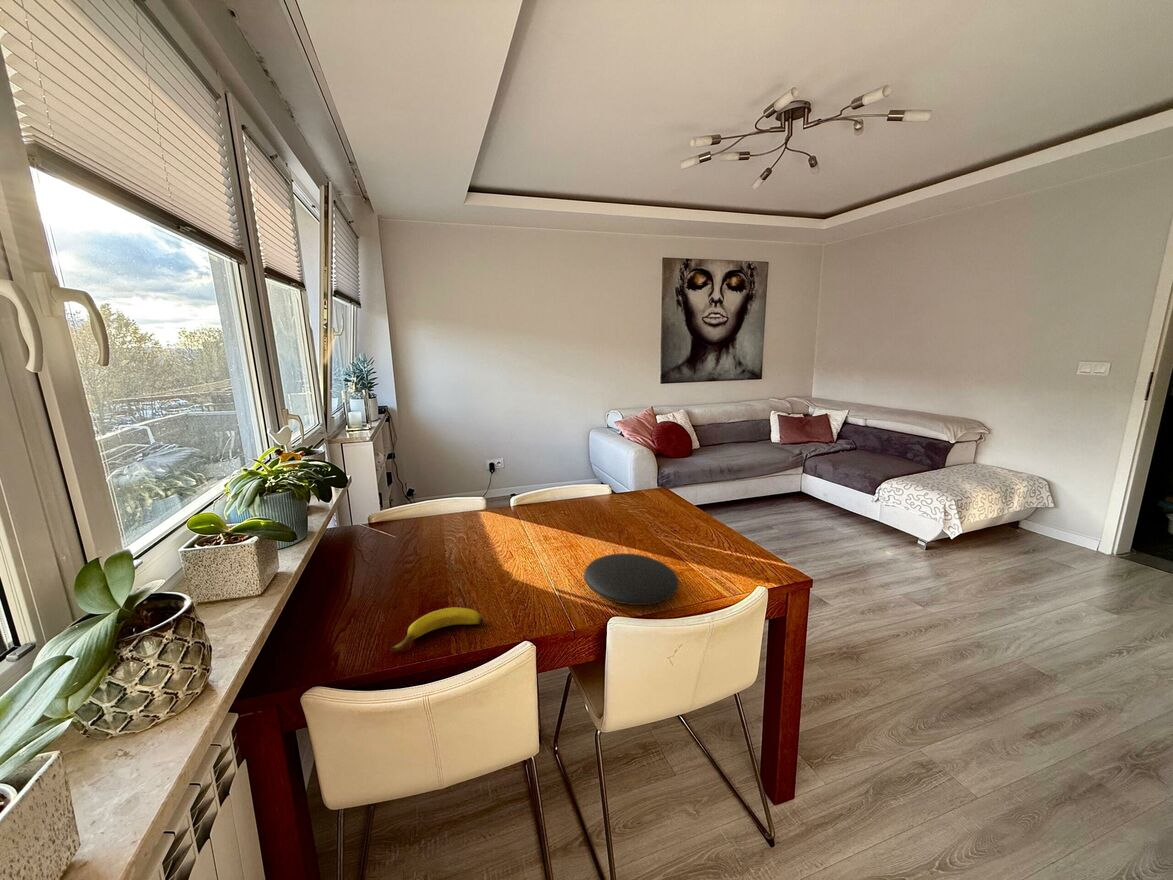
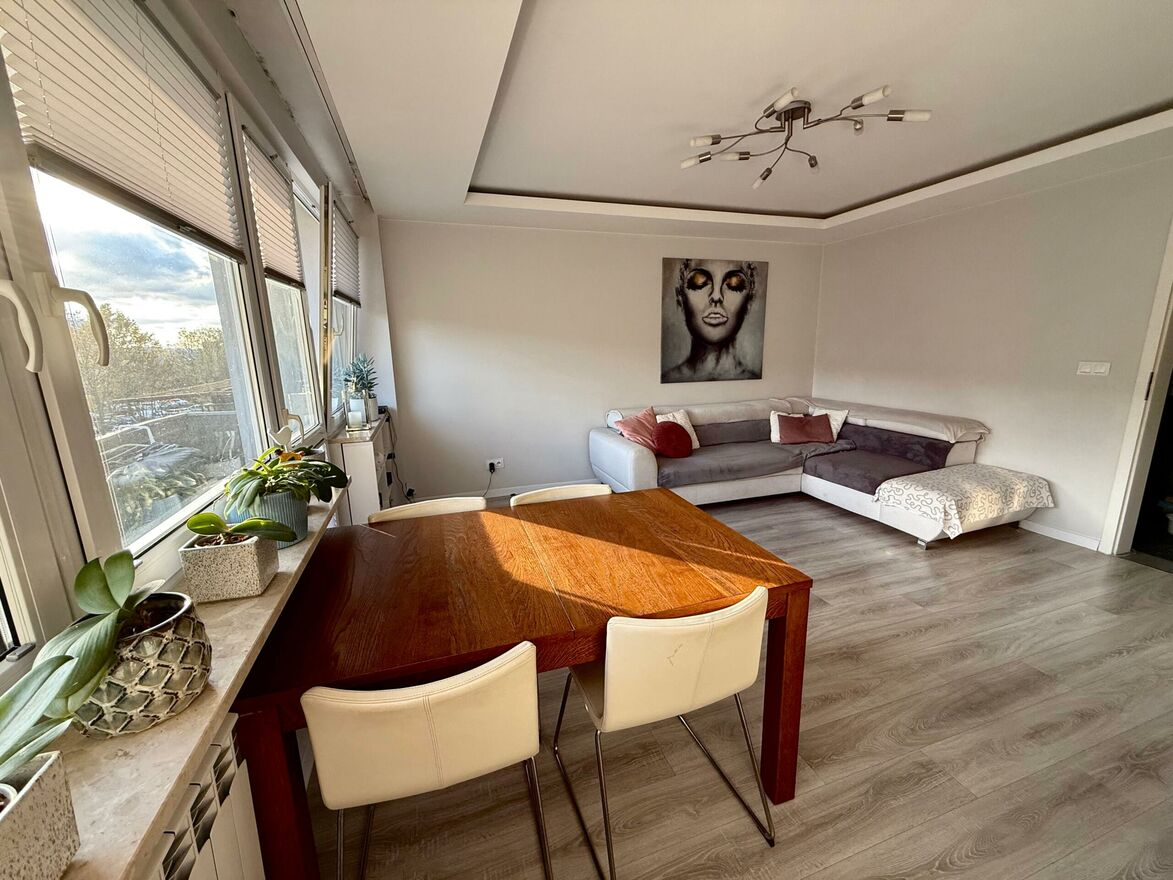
- plate (630, 576)
- banana (437, 624)
